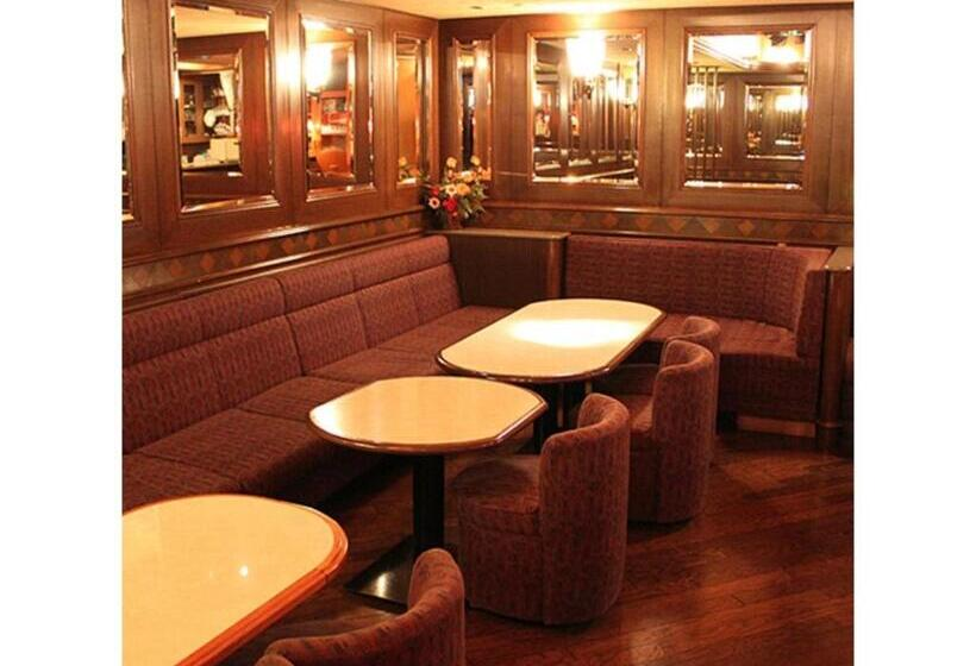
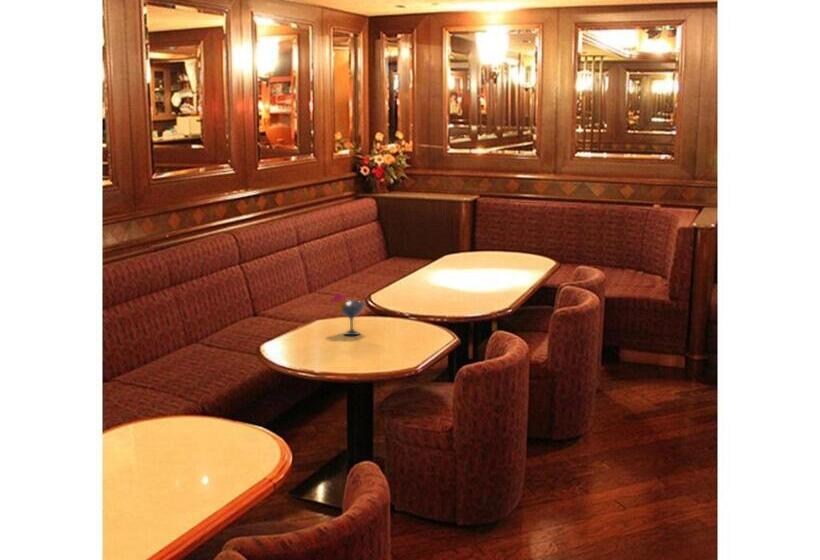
+ cocktail glass (348, 313)
